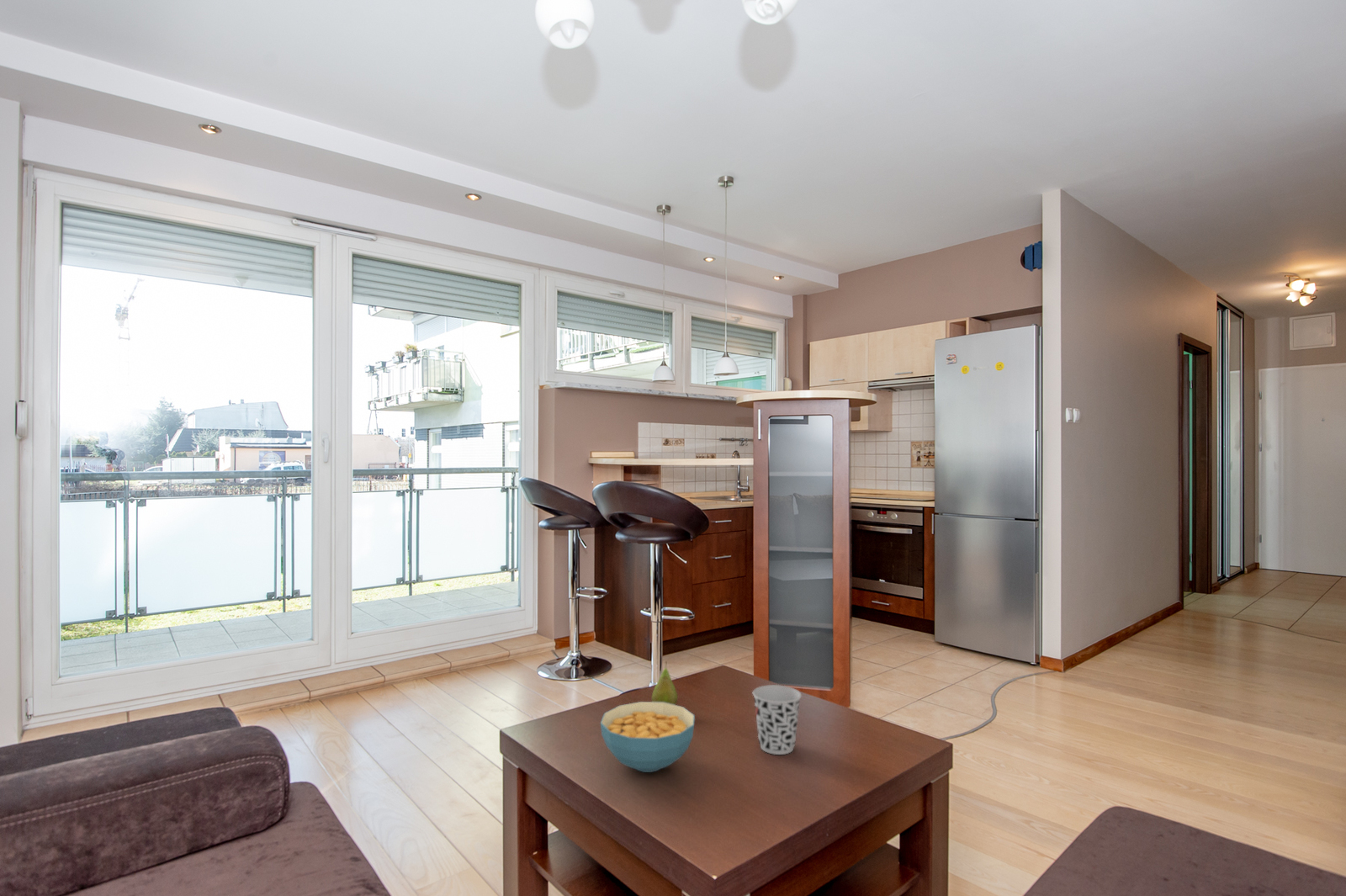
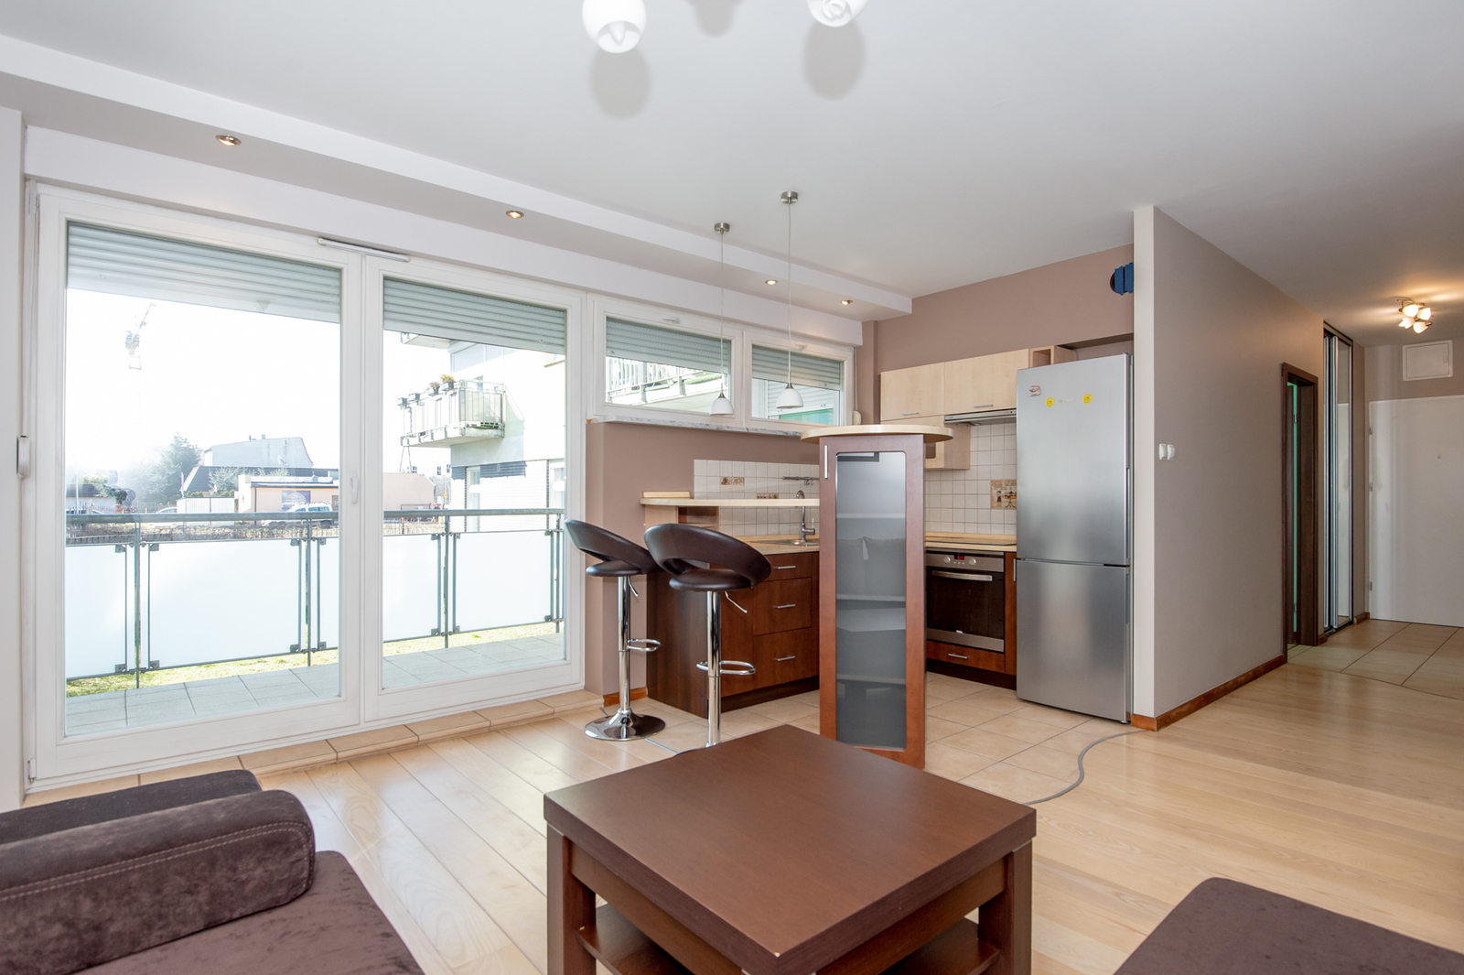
- cup (776, 720)
- fruit (664, 687)
- cereal bowl (648, 742)
